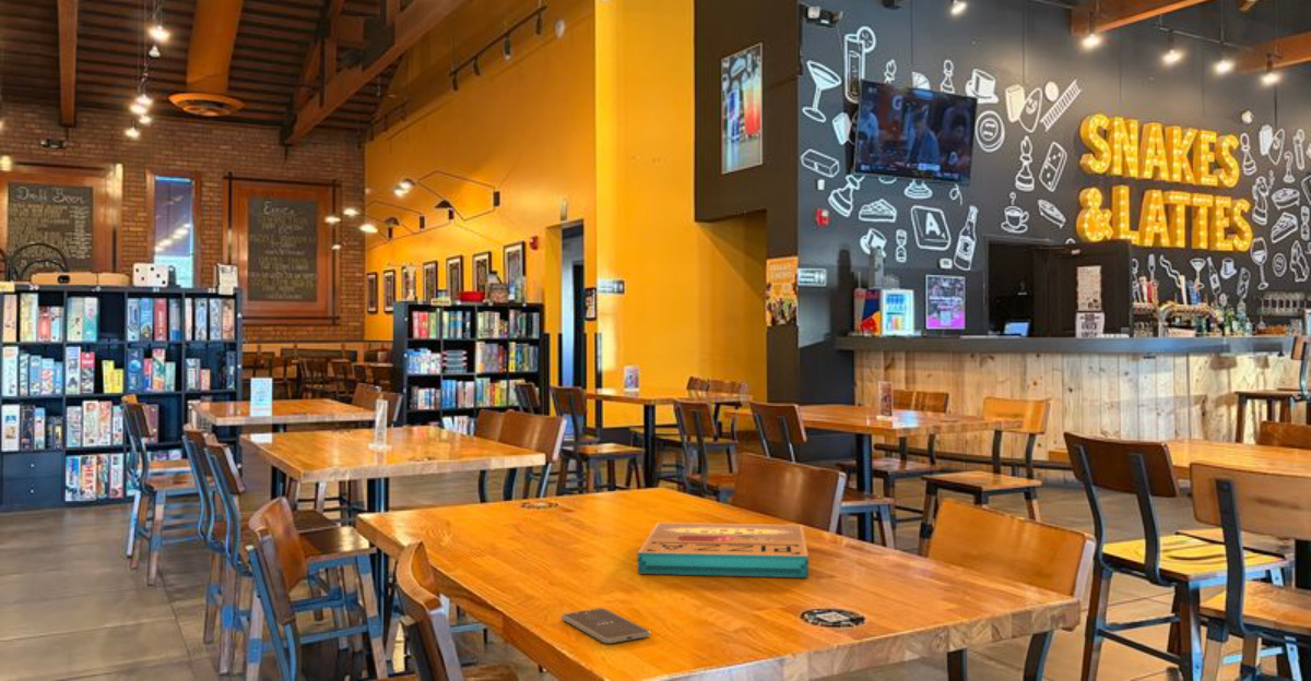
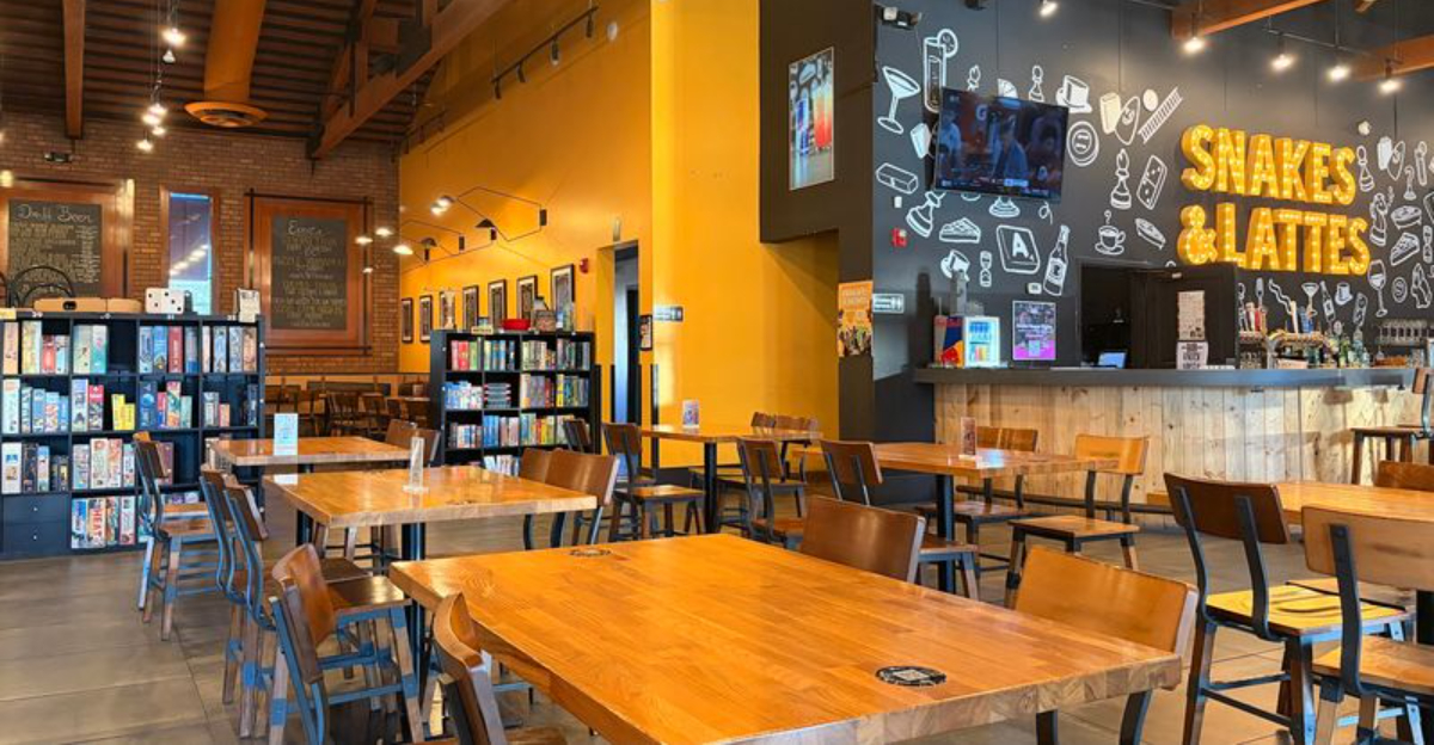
- pizza box (725, 547)
- smartphone (604, 624)
